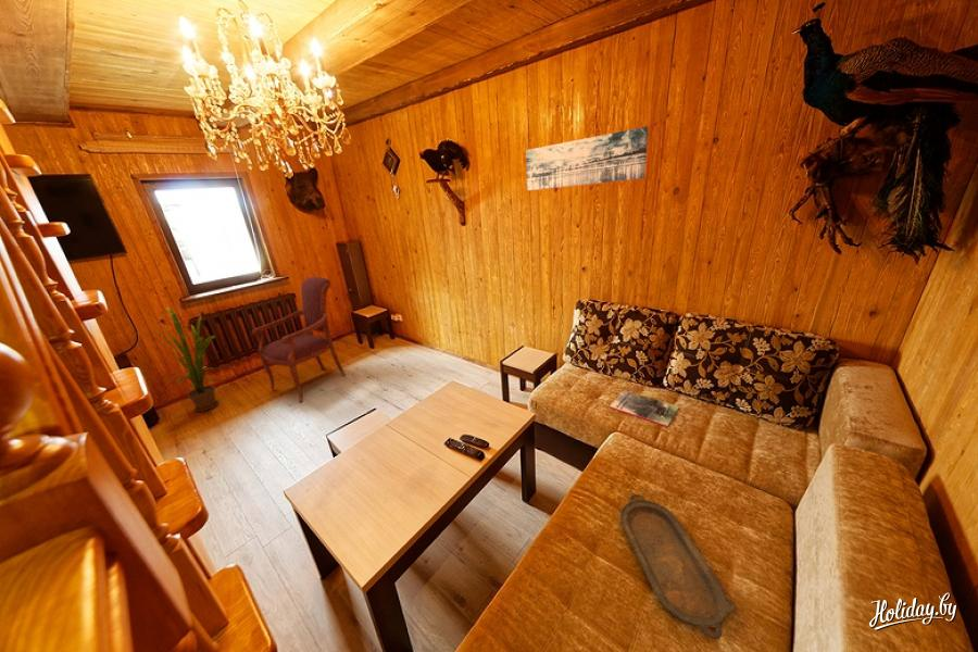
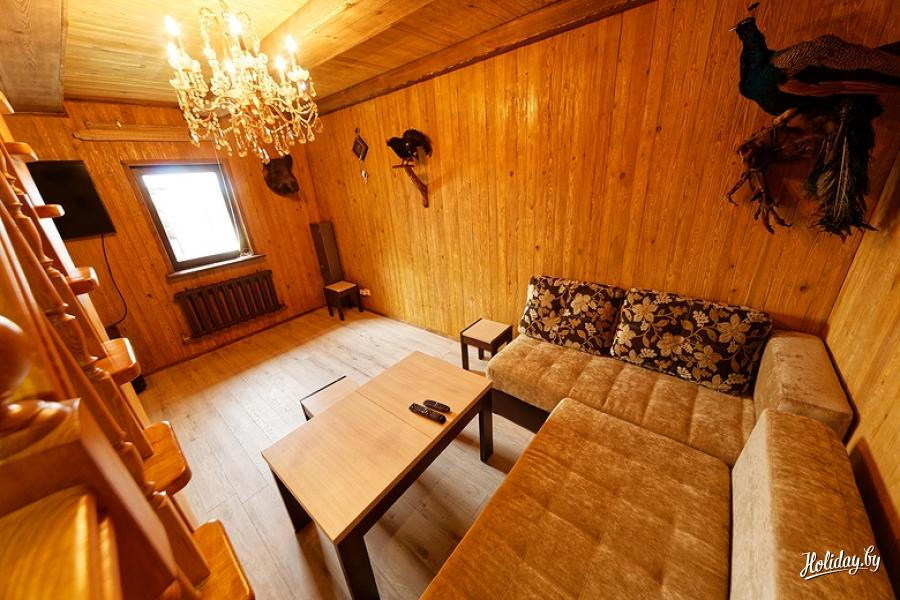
- wall art (580, 162)
- house plant (186, 361)
- magazine (643, 406)
- armchair (297, 336)
- serving tray (666, 554)
